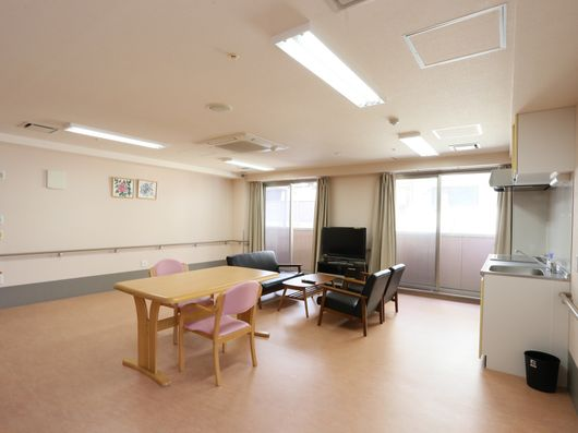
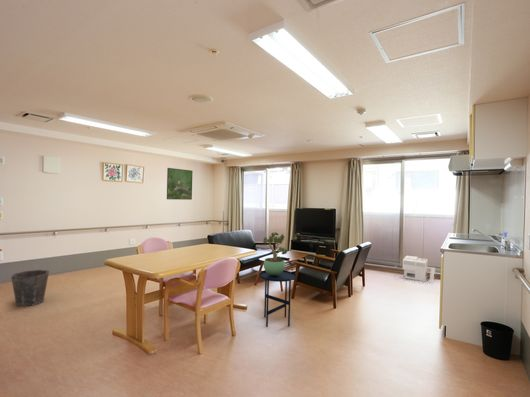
+ waste bin (30, 288)
+ potted plant (273, 253)
+ architectural model (419, 268)
+ side table (277, 298)
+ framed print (180, 184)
